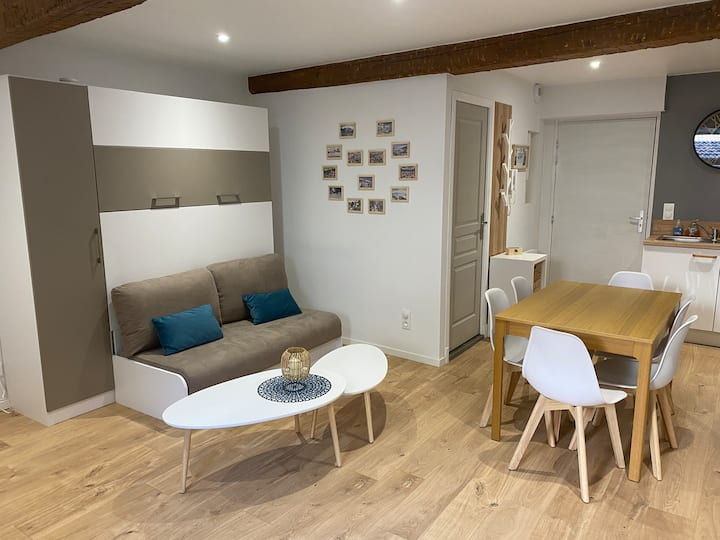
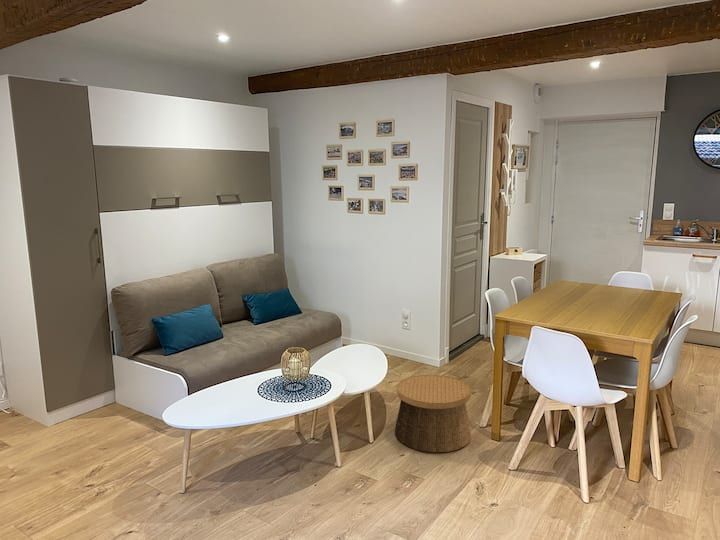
+ basket (432, 410)
